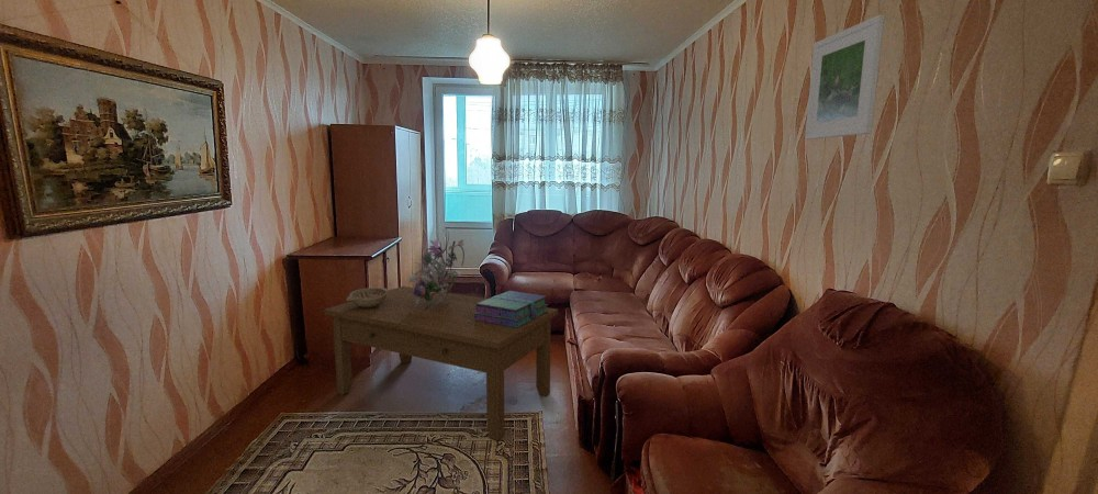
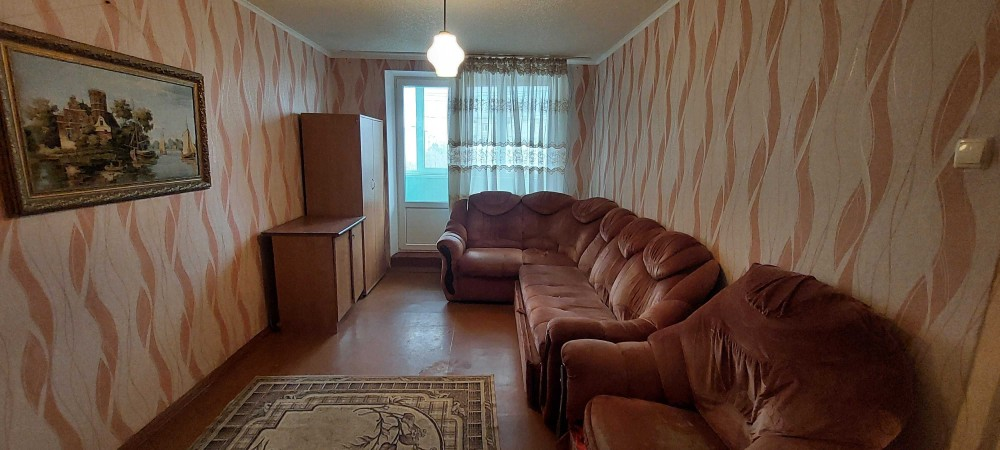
- bouquet (441, 263)
- coffee table (442, 351)
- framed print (840, 85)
- decorative bowl (368, 299)
- stack of books (512, 306)
